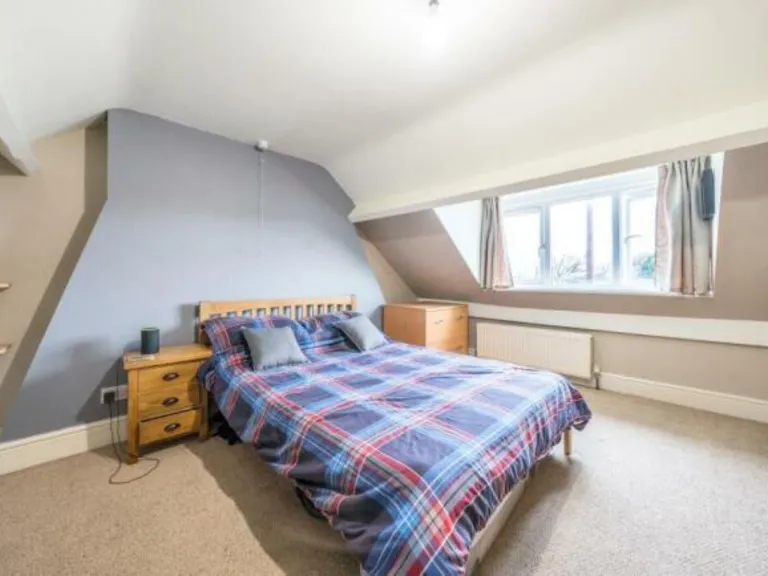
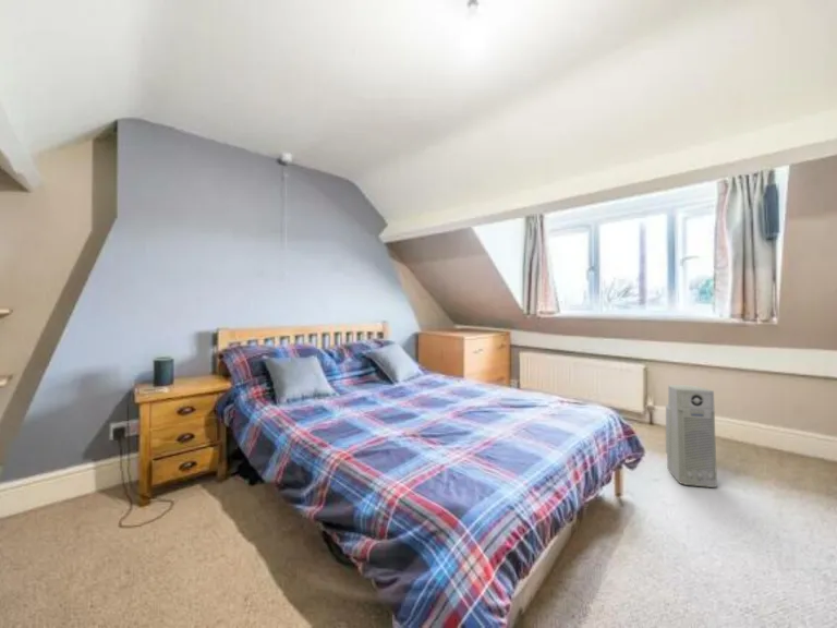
+ air purifier (688, 431)
